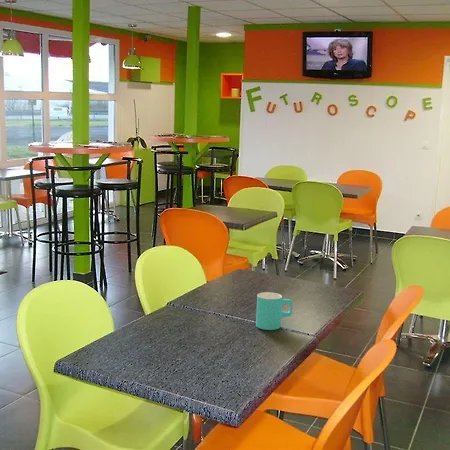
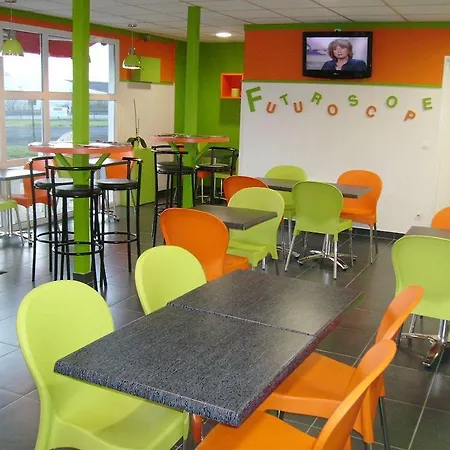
- cup (273, 311)
